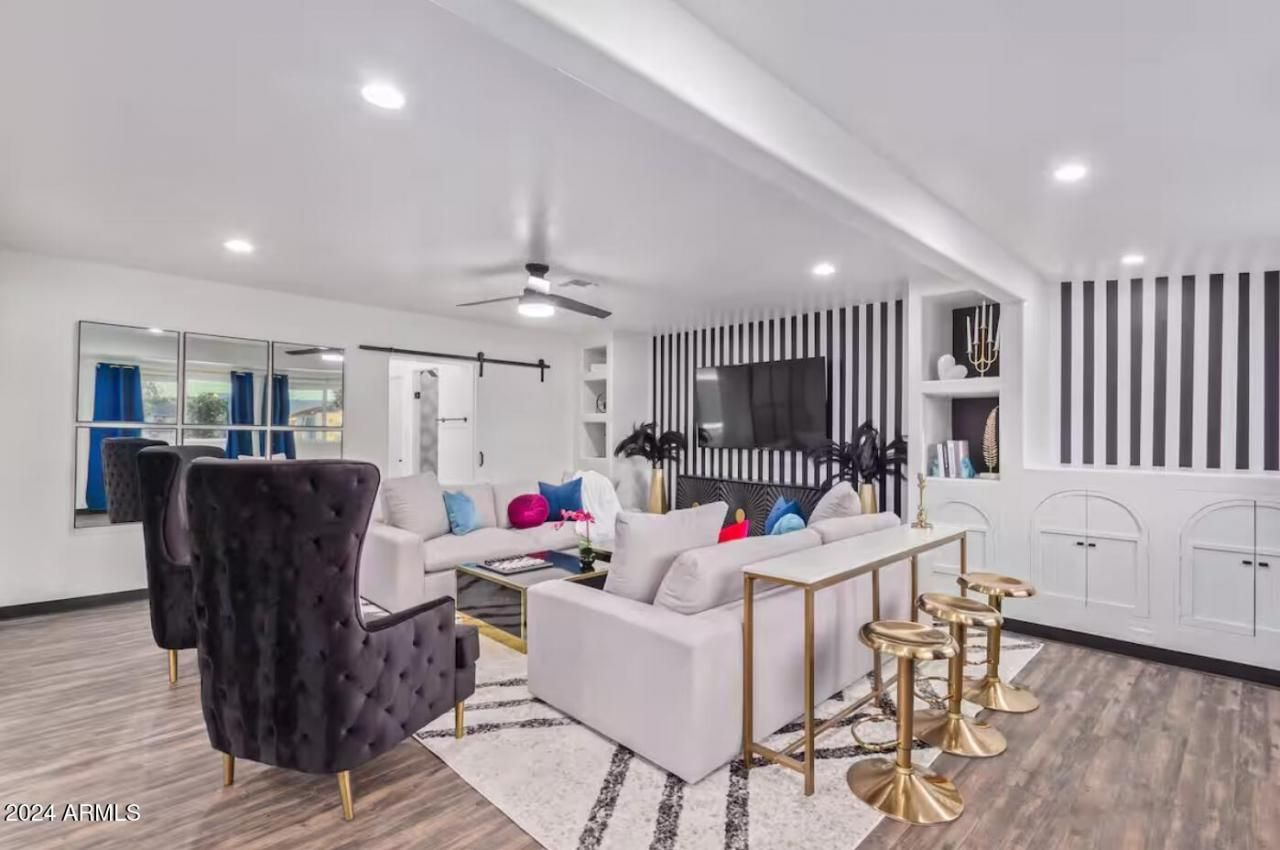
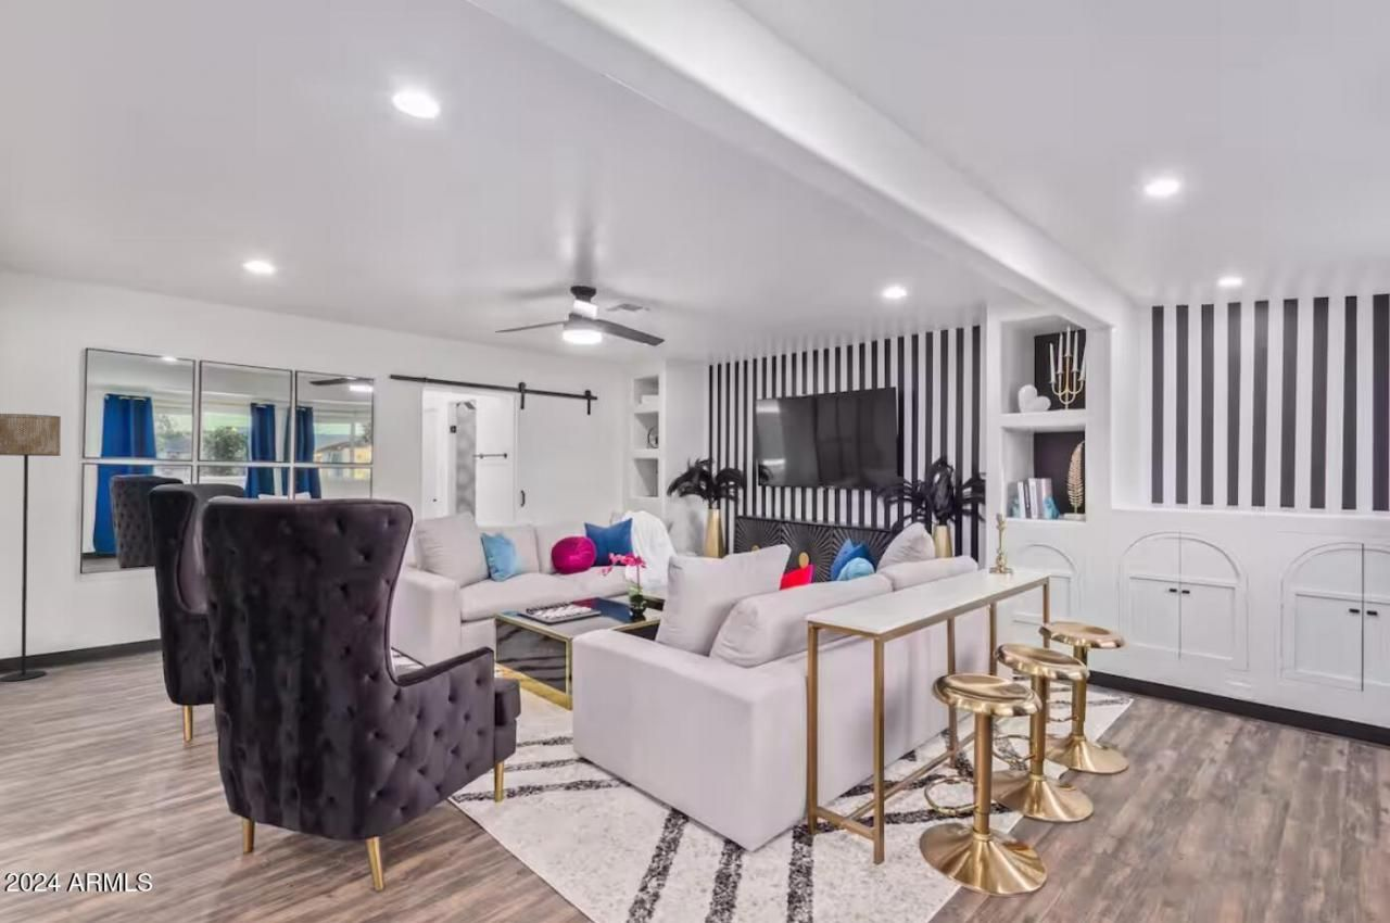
+ floor lamp (25, 545)
